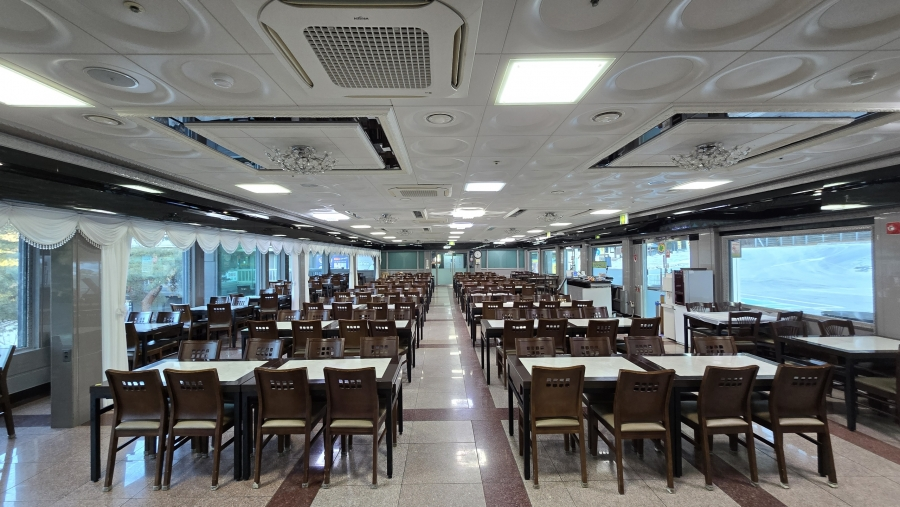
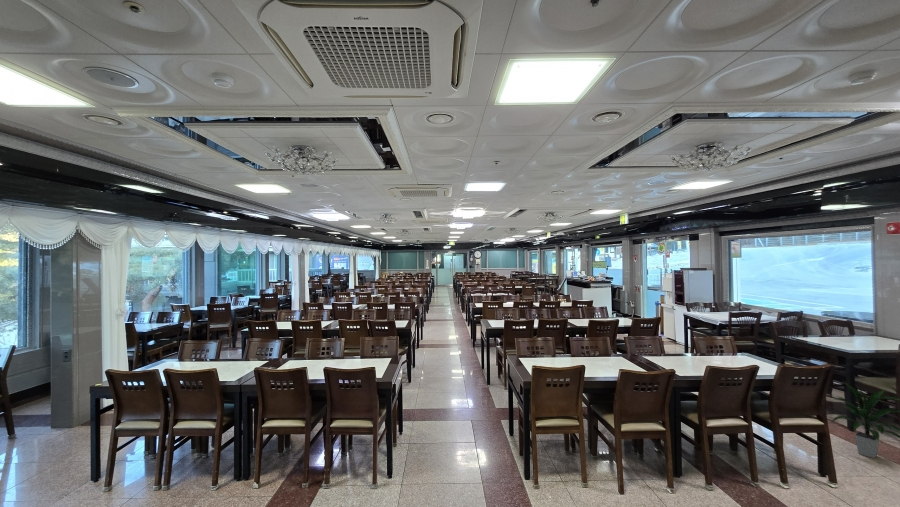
+ indoor plant (868, 419)
